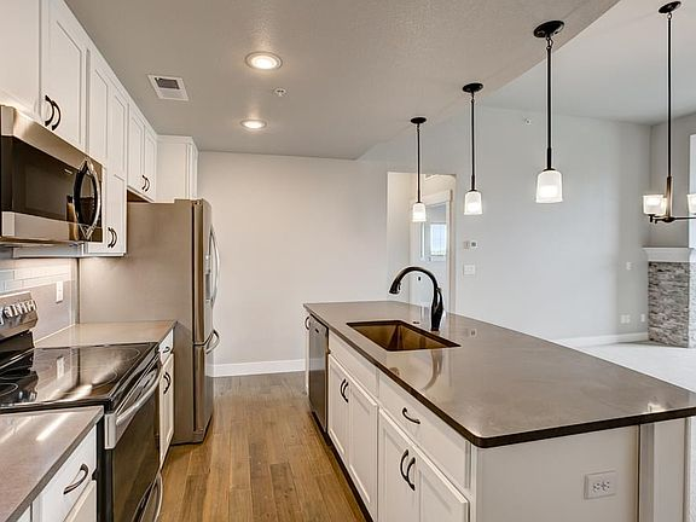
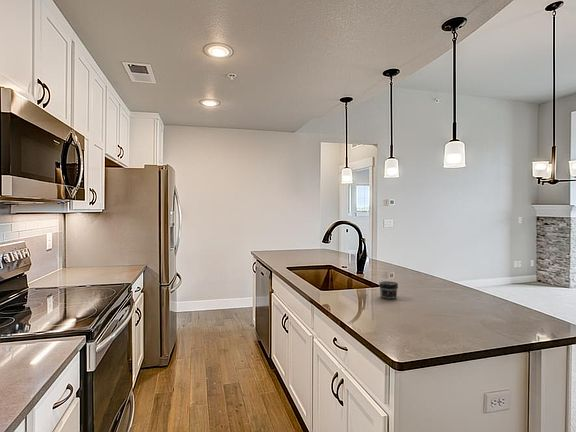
+ jar (388, 290)
